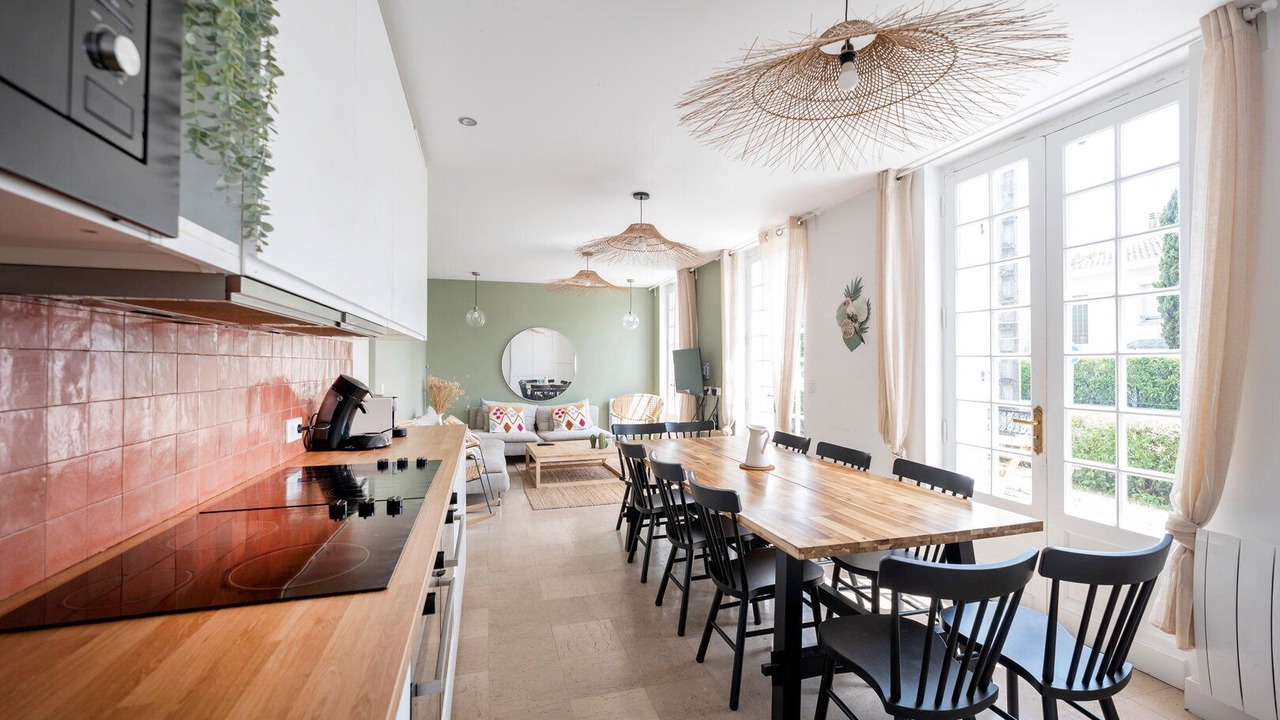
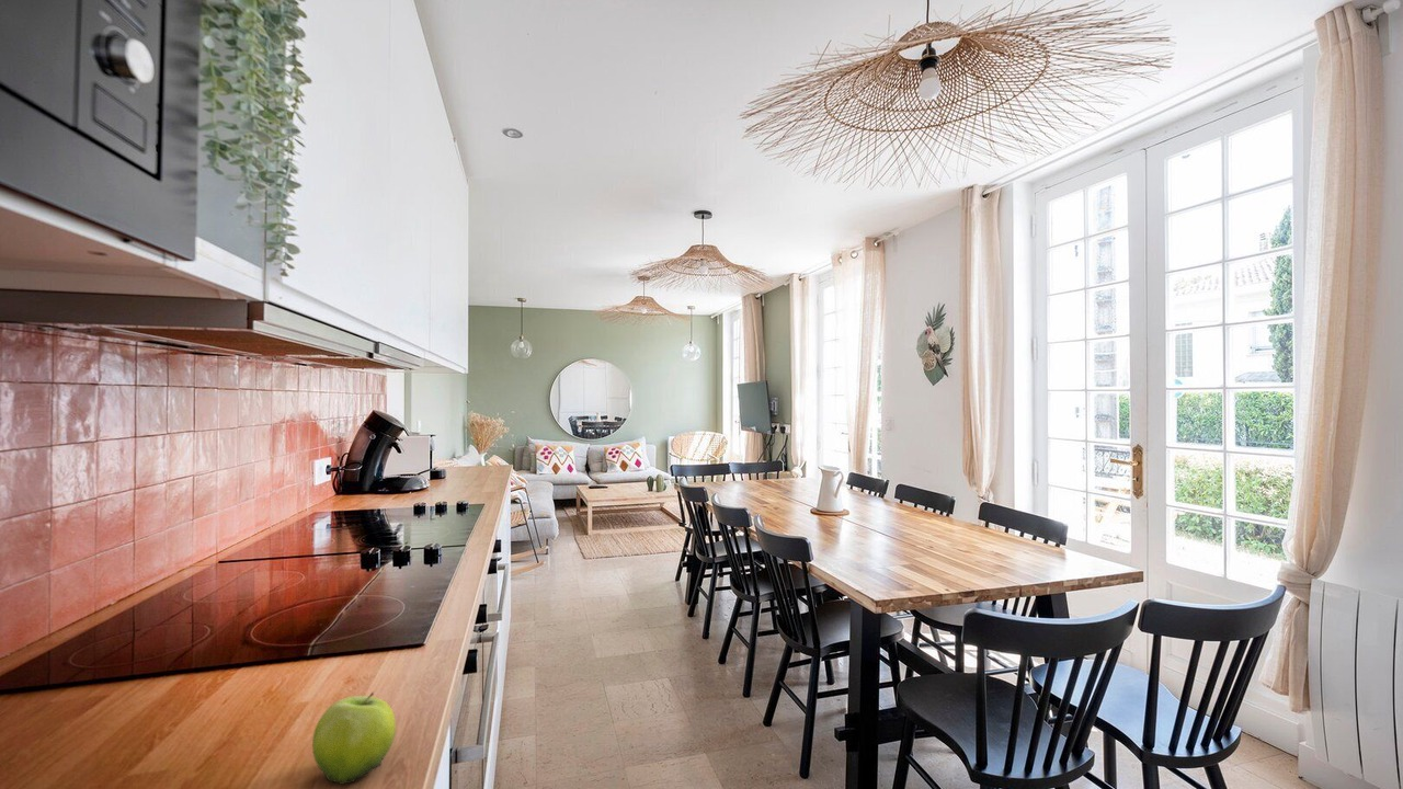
+ fruit (354, 733)
